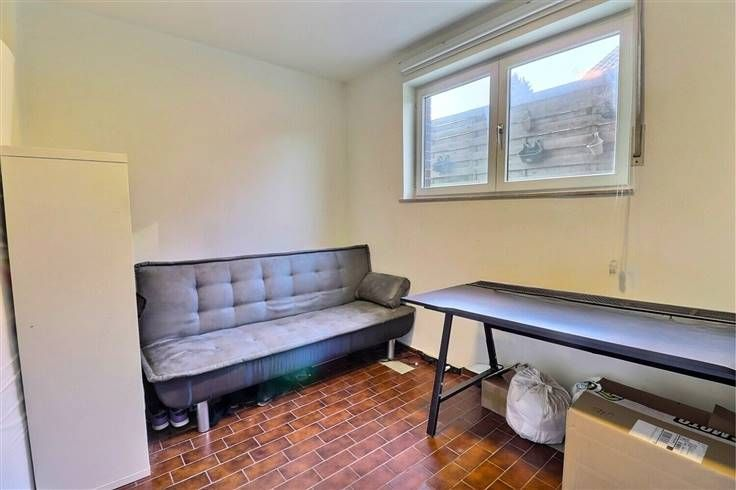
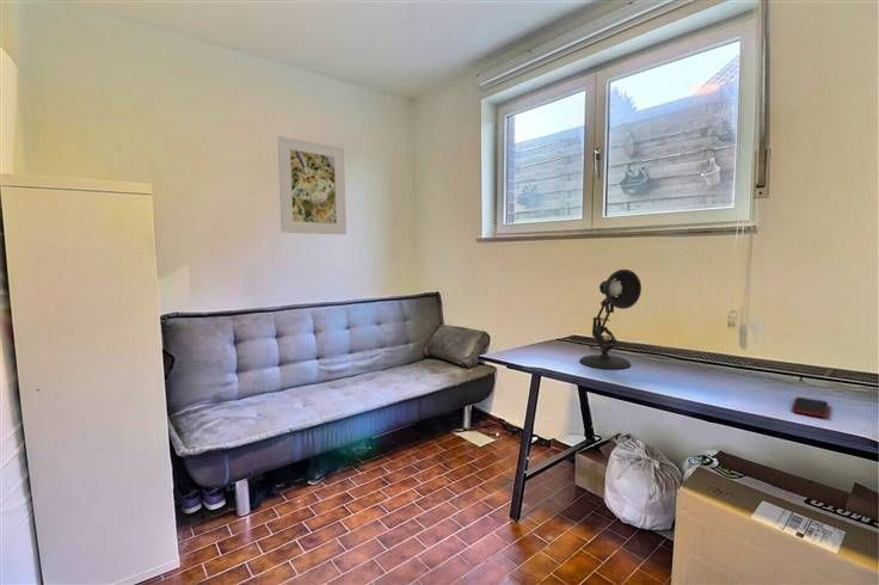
+ desk lamp (606, 316)
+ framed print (313, 187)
+ smartphone (810, 406)
